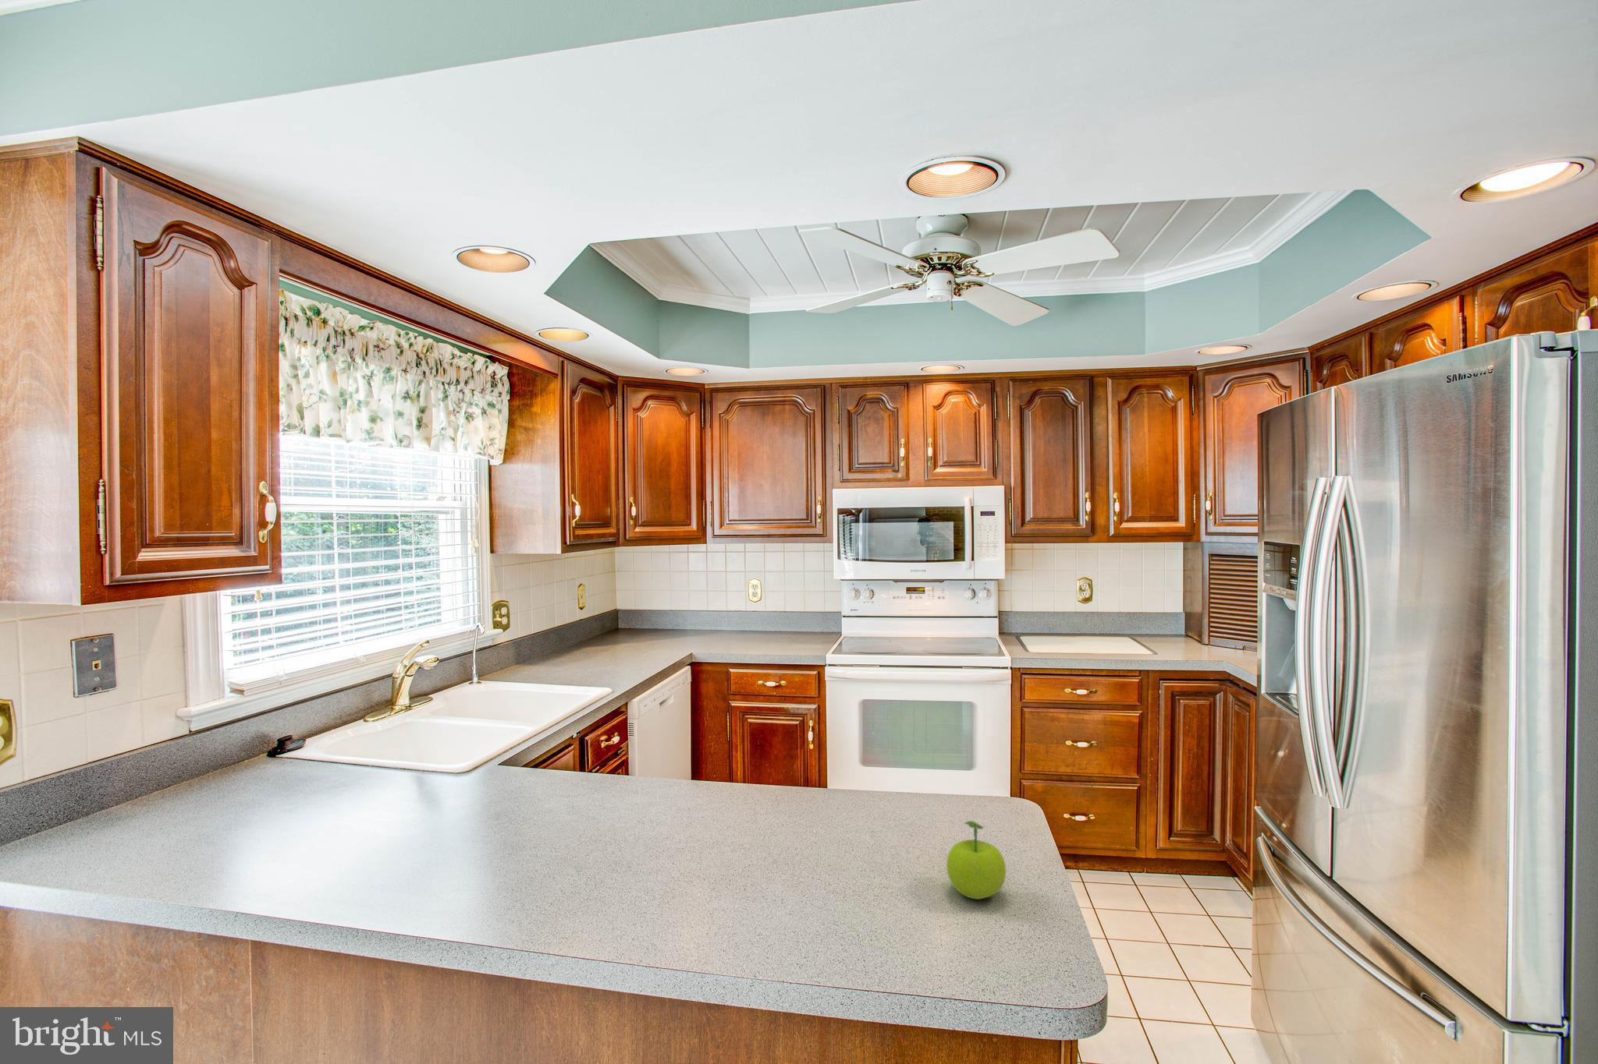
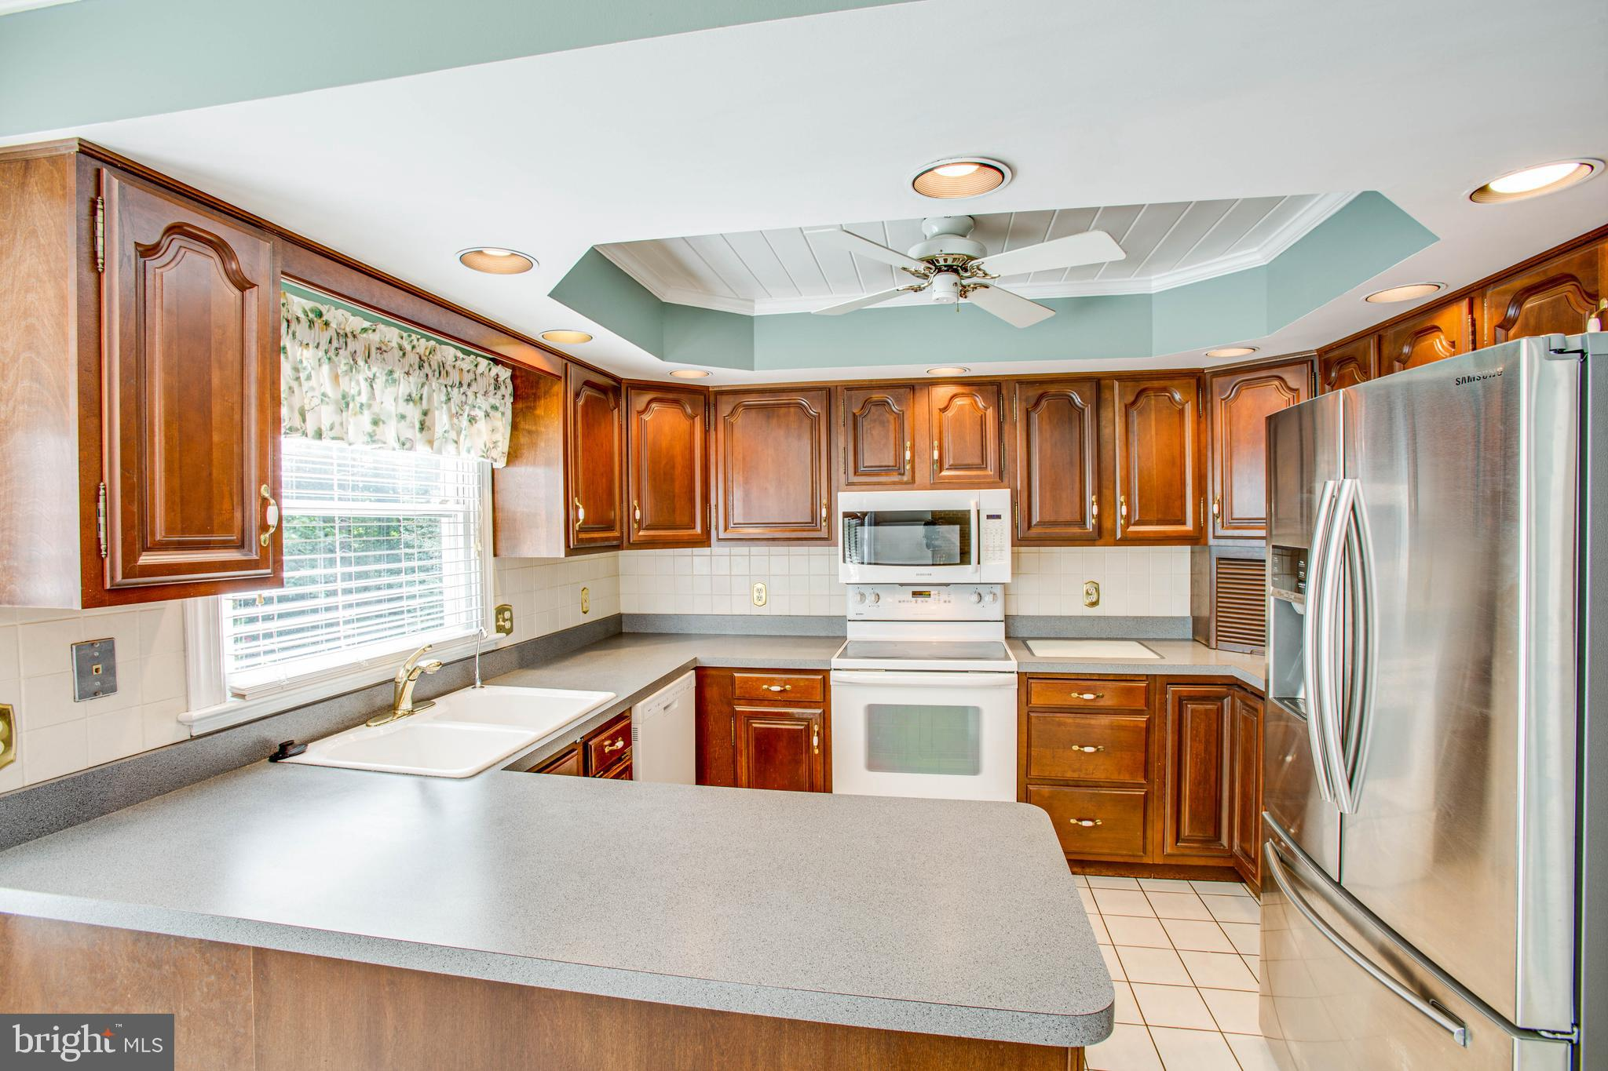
- fruit (975, 856)
